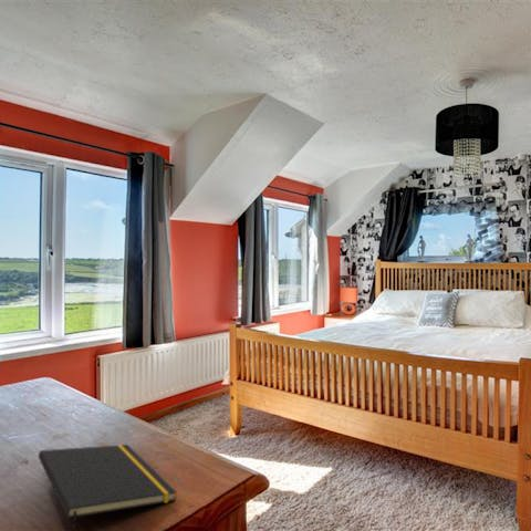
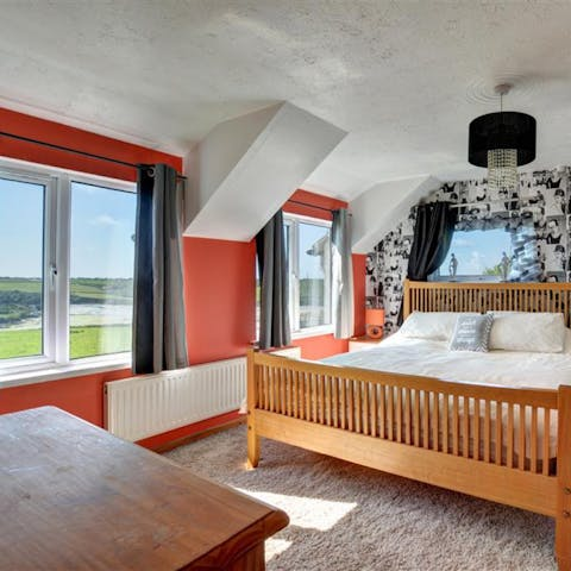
- notepad (103, 473)
